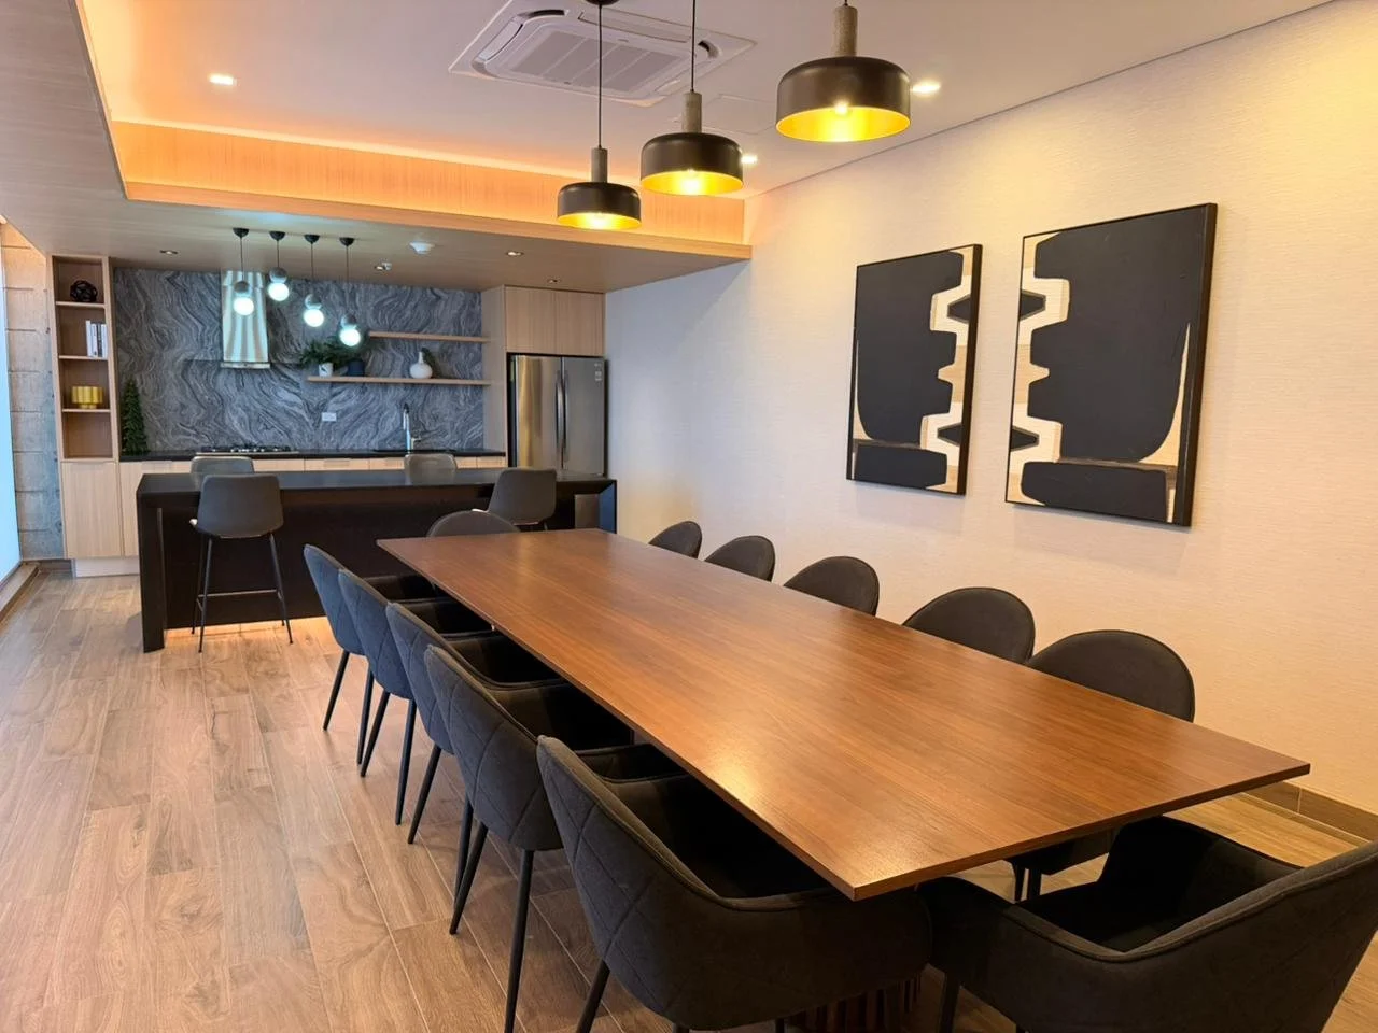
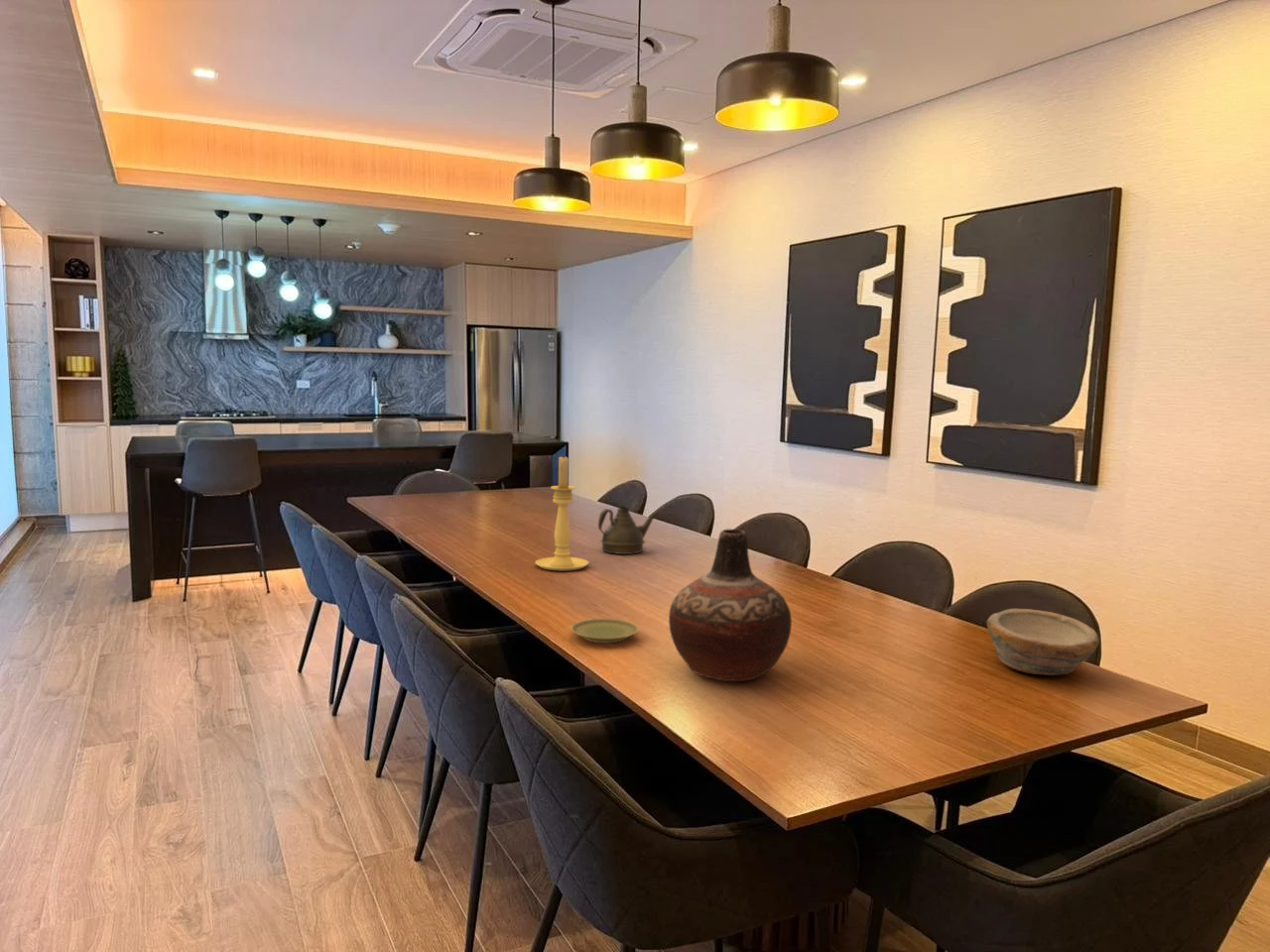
+ vase (730, 601)
+ plate (604, 632)
+ bowl (1040, 644)
+ candle holder (563, 511)
+ teapot (631, 529)
